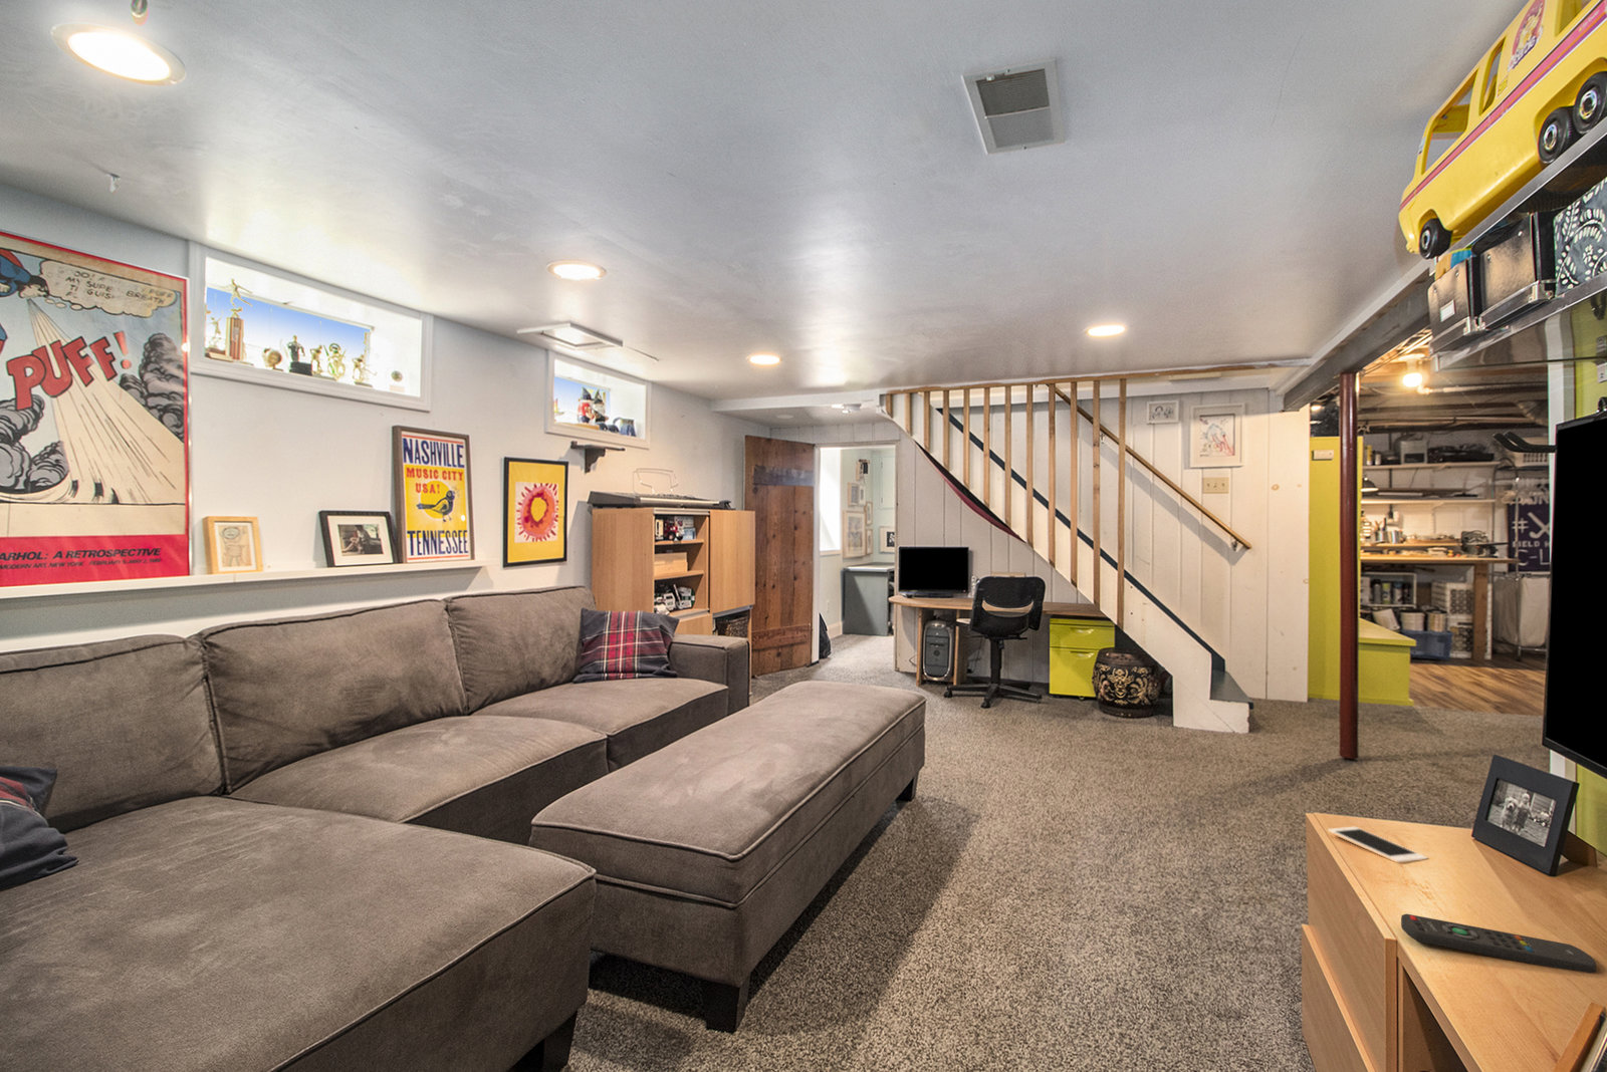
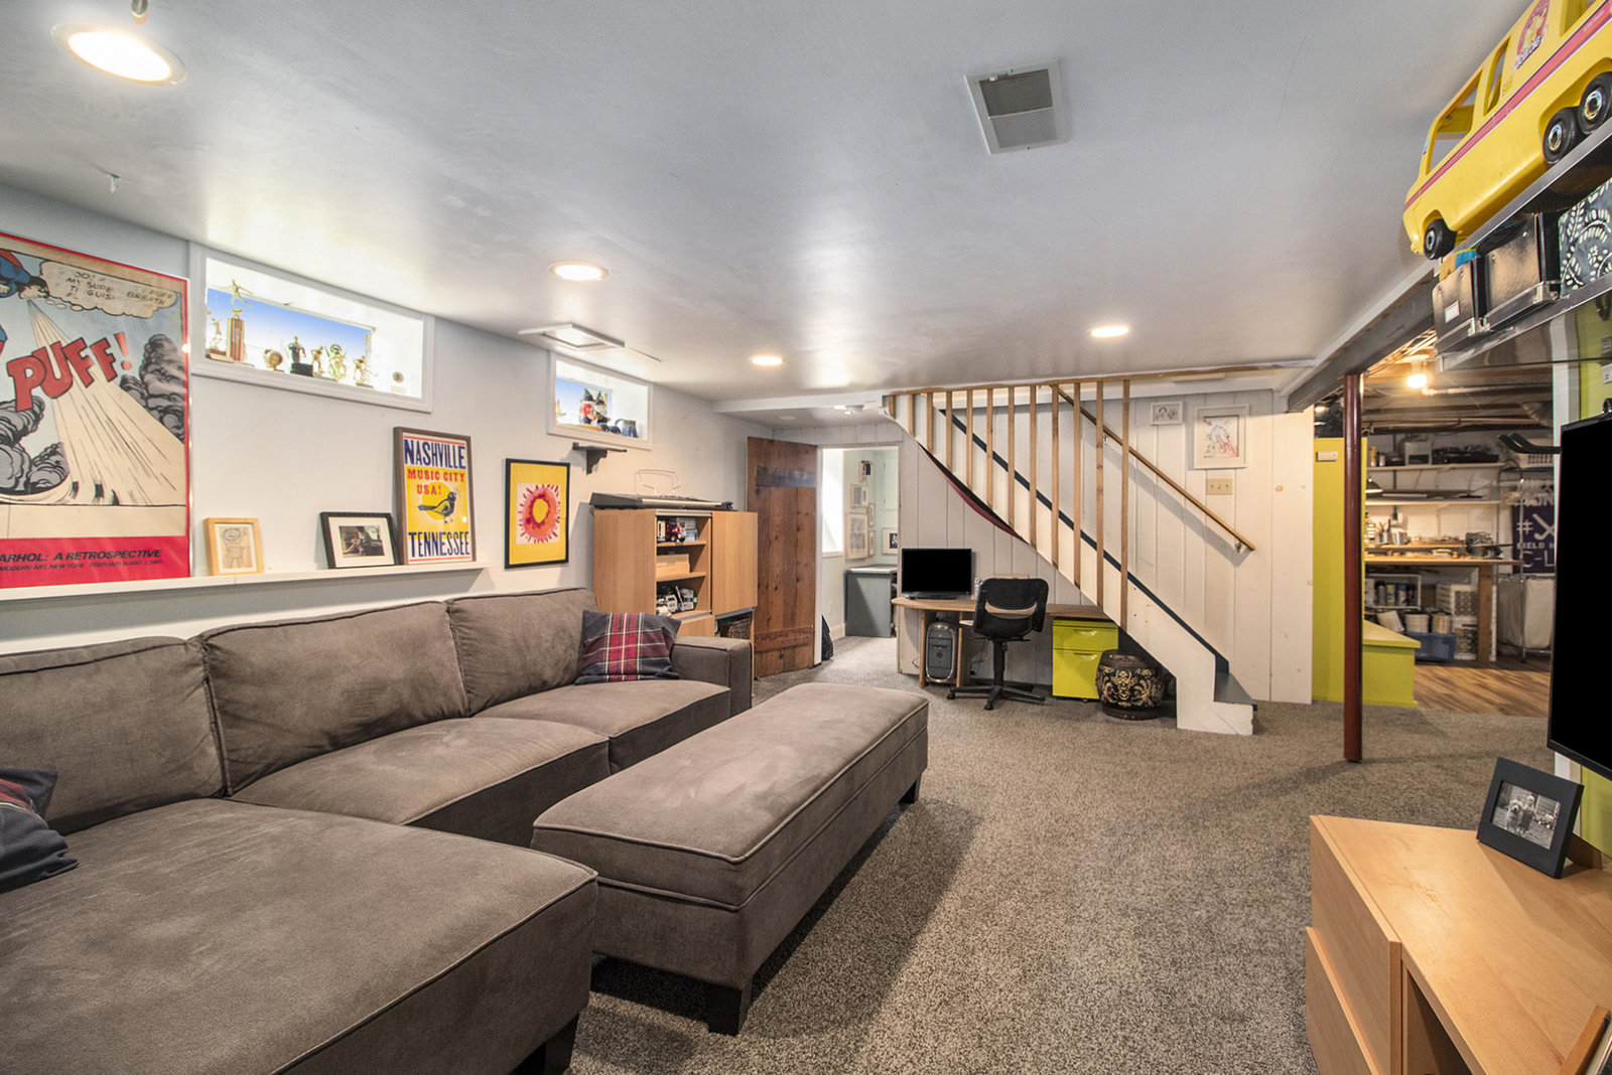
- remote control (1492, 942)
- cell phone (1375, 845)
